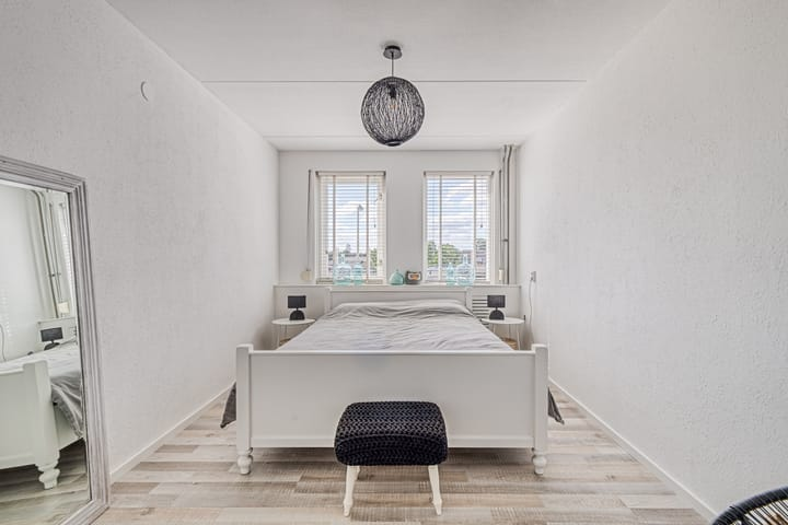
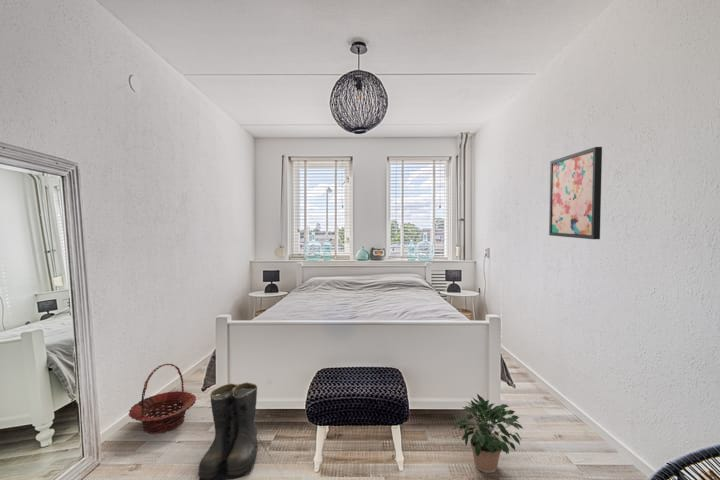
+ basket (163, 394)
+ wall art (572, 196)
+ potted plant (490, 428)
+ boots (230, 427)
